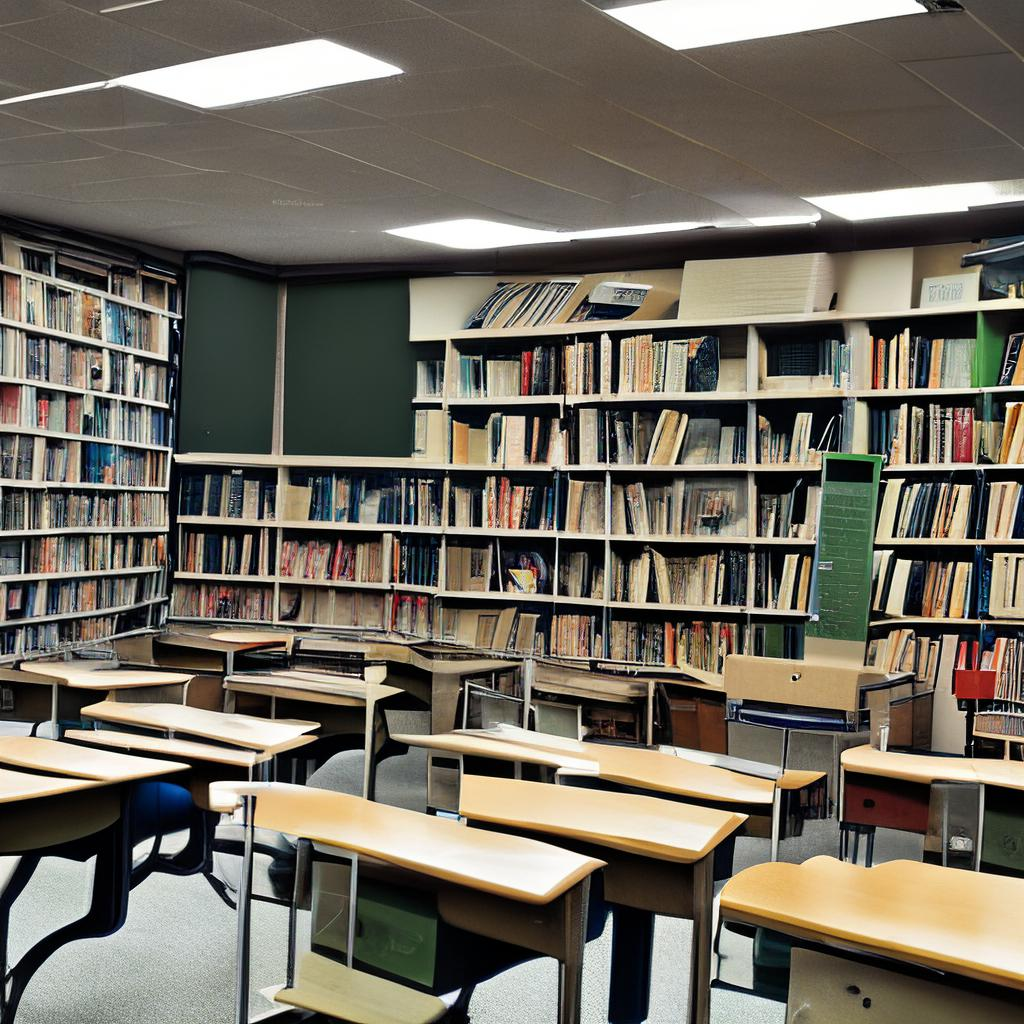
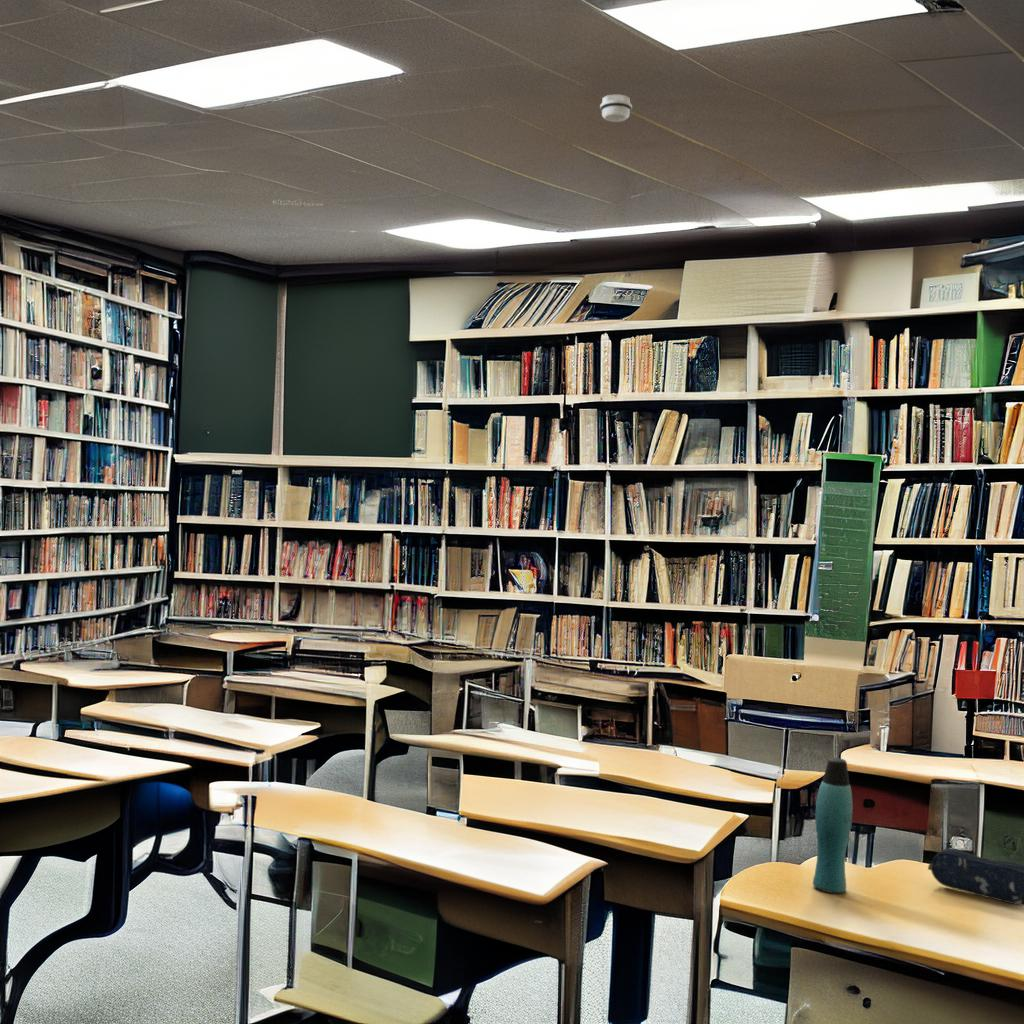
+ smoke detector (615, 108)
+ bottle (833, 823)
+ pencil case (983, 876)
